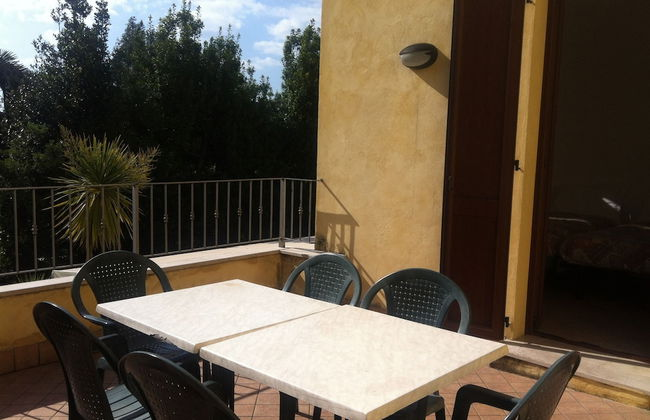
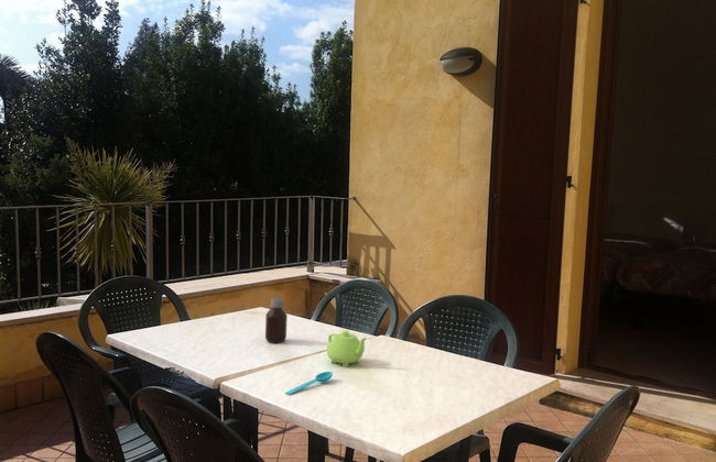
+ bottle (275, 319)
+ spoon (310, 383)
+ teapot (346, 346)
